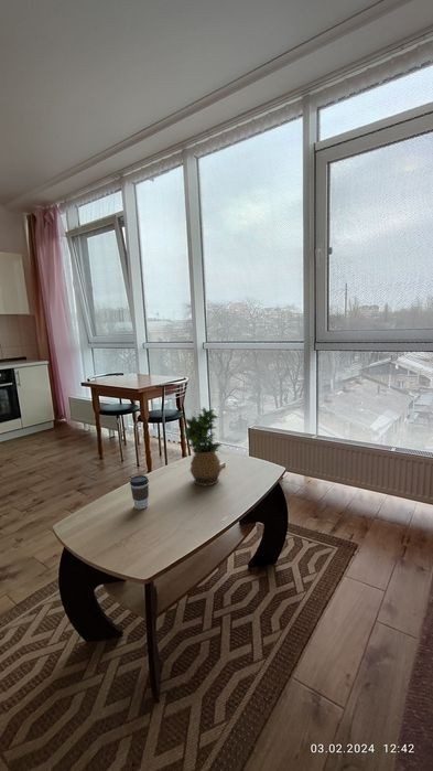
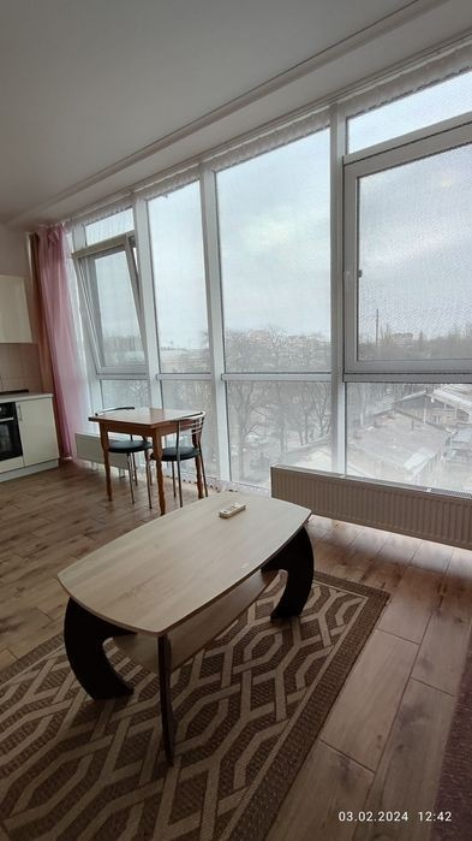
- potted plant (199, 445)
- coffee cup (140, 492)
